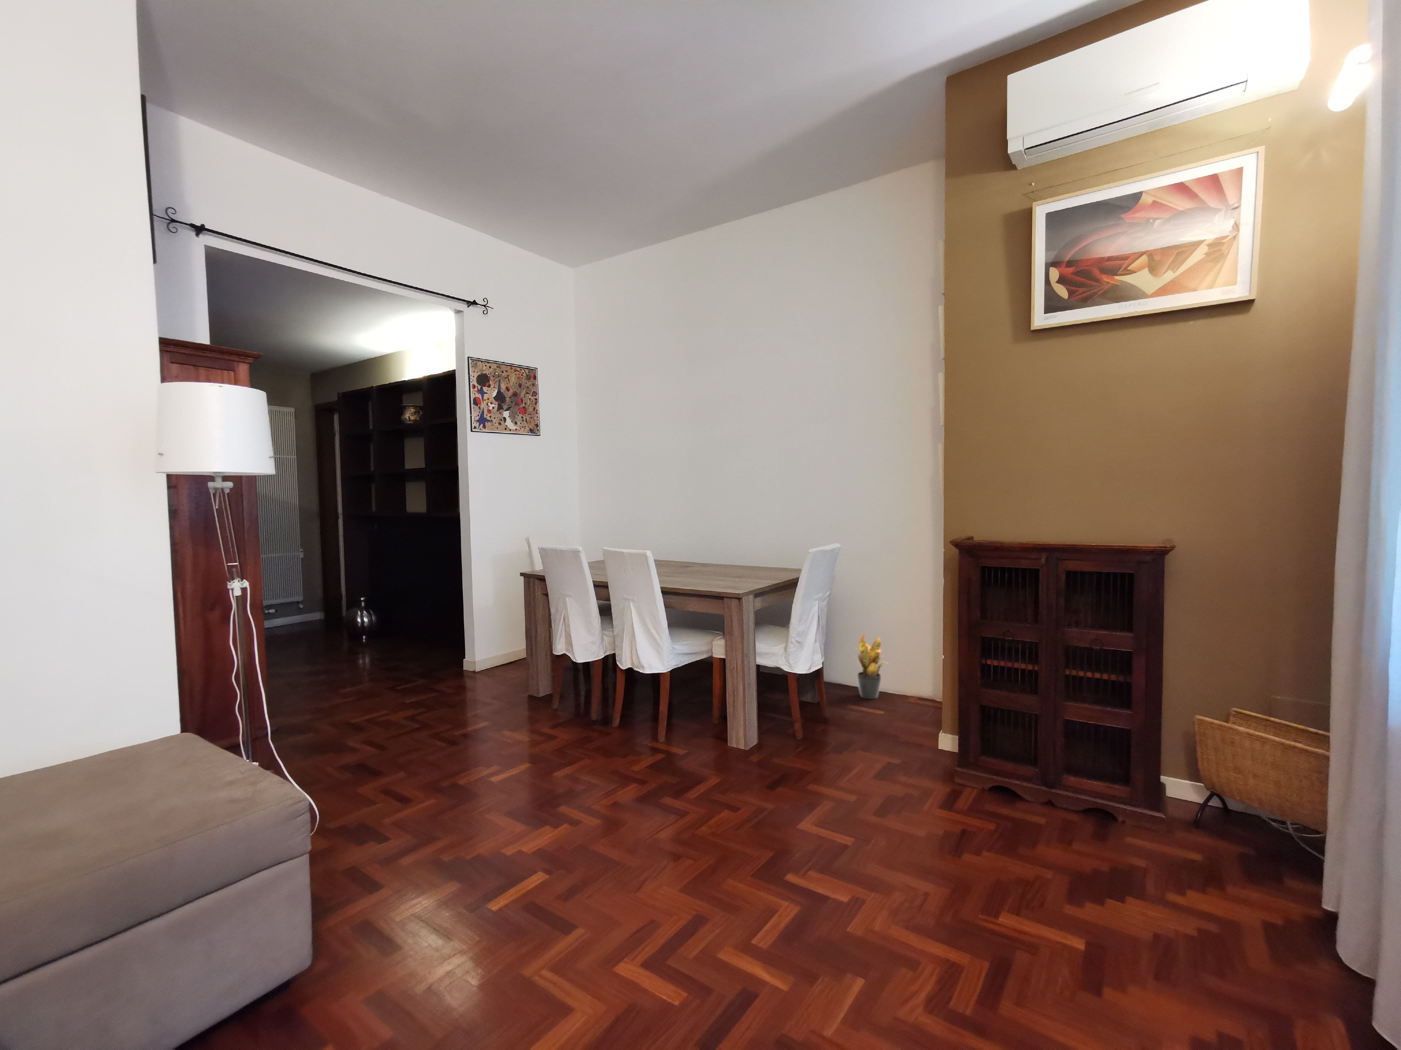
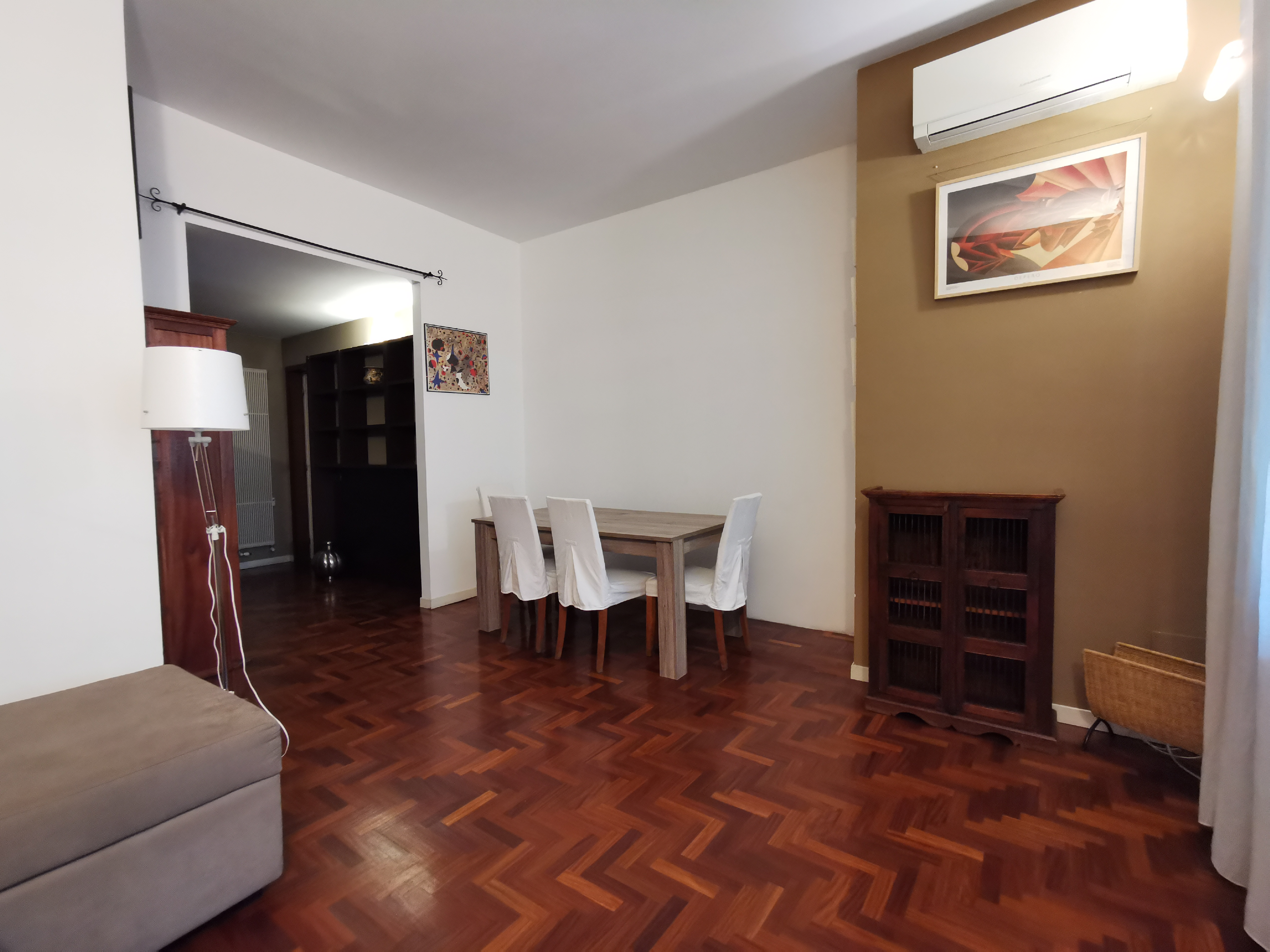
- potted plant (870, 665)
